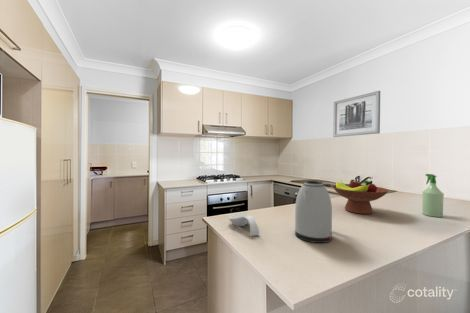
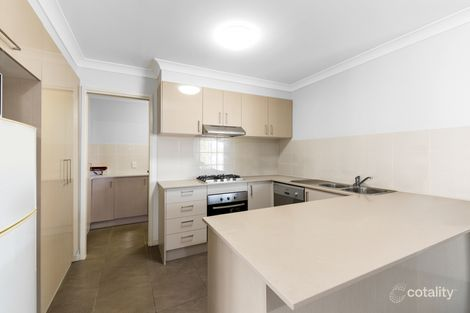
- fruit bowl (358, 194)
- wall art (354, 116)
- spoon rest (244, 220)
- spray bottle (432, 194)
- kettle (315, 207)
